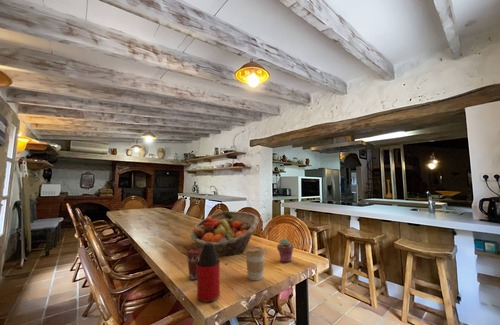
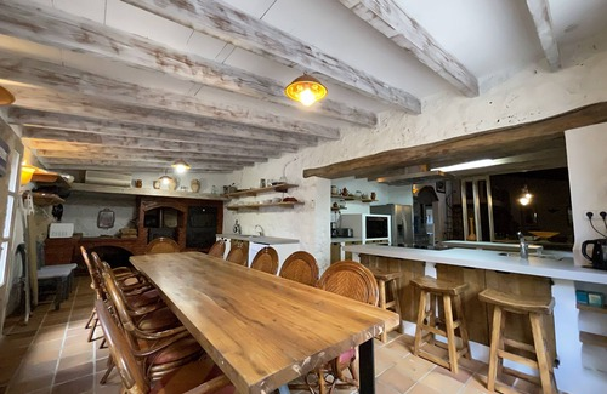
- fruit basket (224, 231)
- coffee cup (255, 262)
- potted succulent (285, 249)
- bottle (208, 259)
- coffee cup (195, 263)
